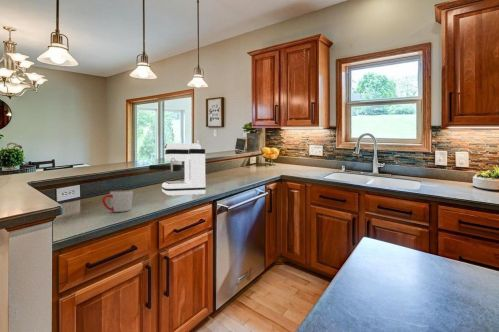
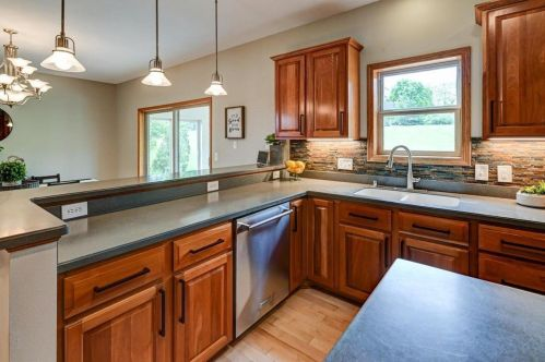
- coffee maker (181, 168)
- mug (117, 201)
